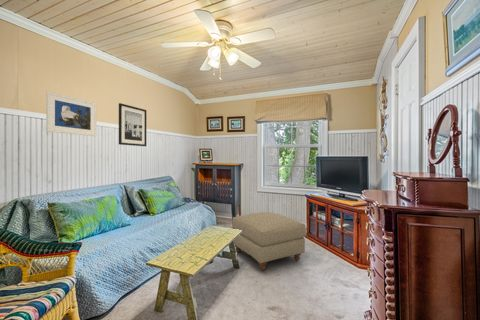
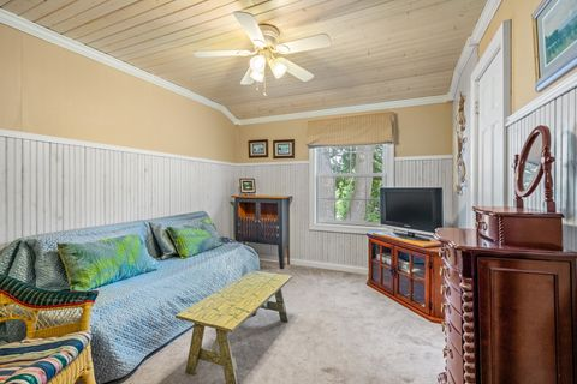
- ottoman (266, 235)
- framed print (73, 116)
- wall art (133, 126)
